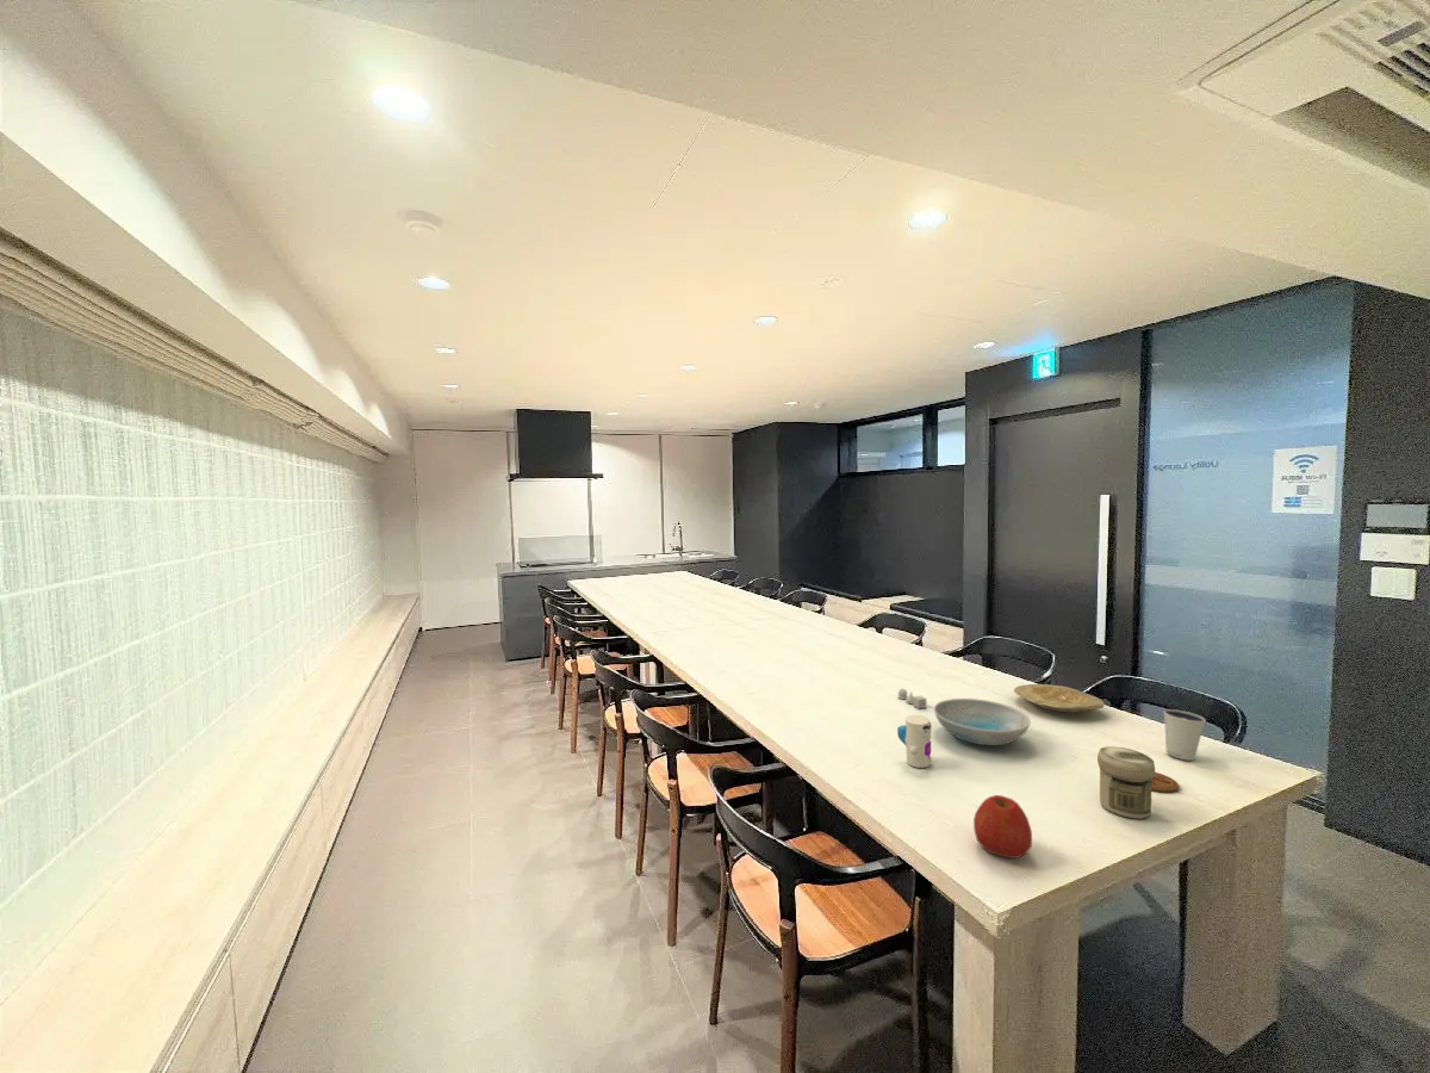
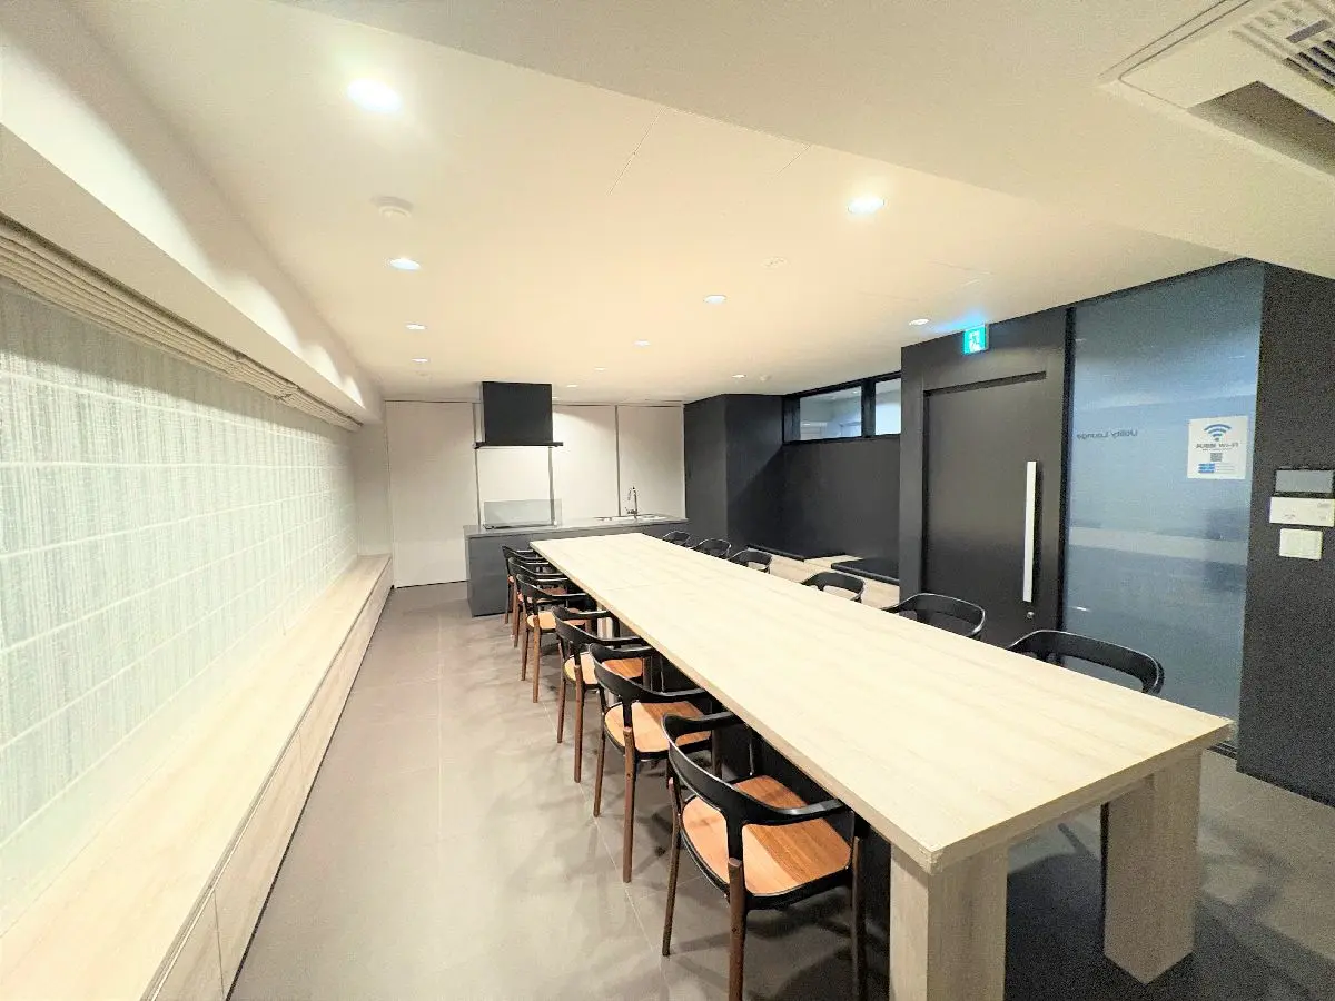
- coaster (1152, 780)
- dish (980, 725)
- toy (914, 739)
- salt and pepper shaker set (910, 696)
- dixie cup (1183, 734)
- jar (1125, 781)
- apple (1001, 823)
- plate (1055, 700)
